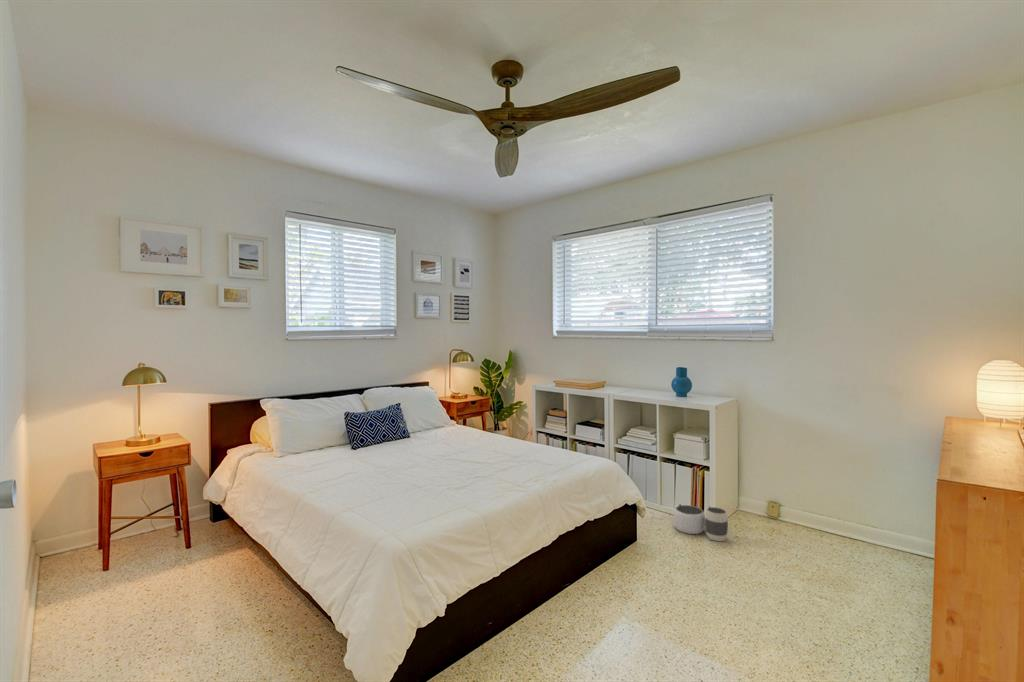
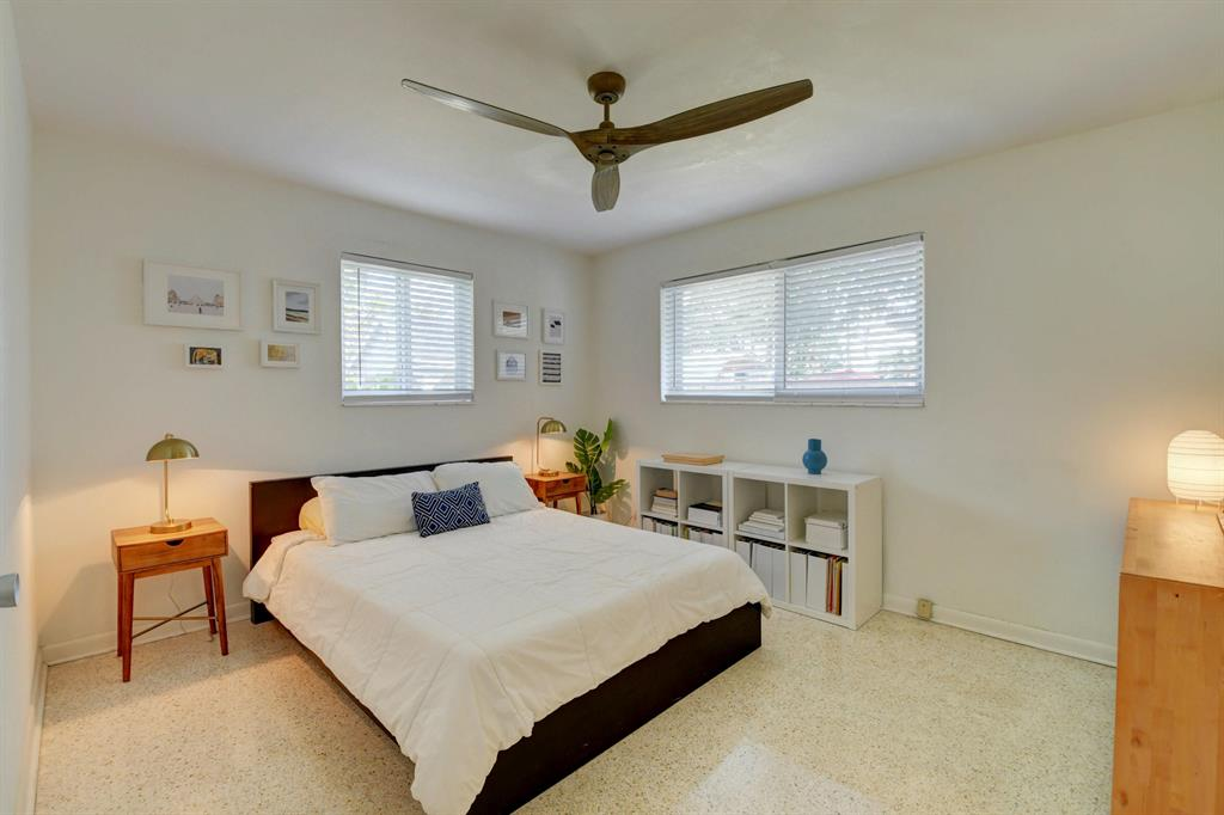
- waste basket (700, 518)
